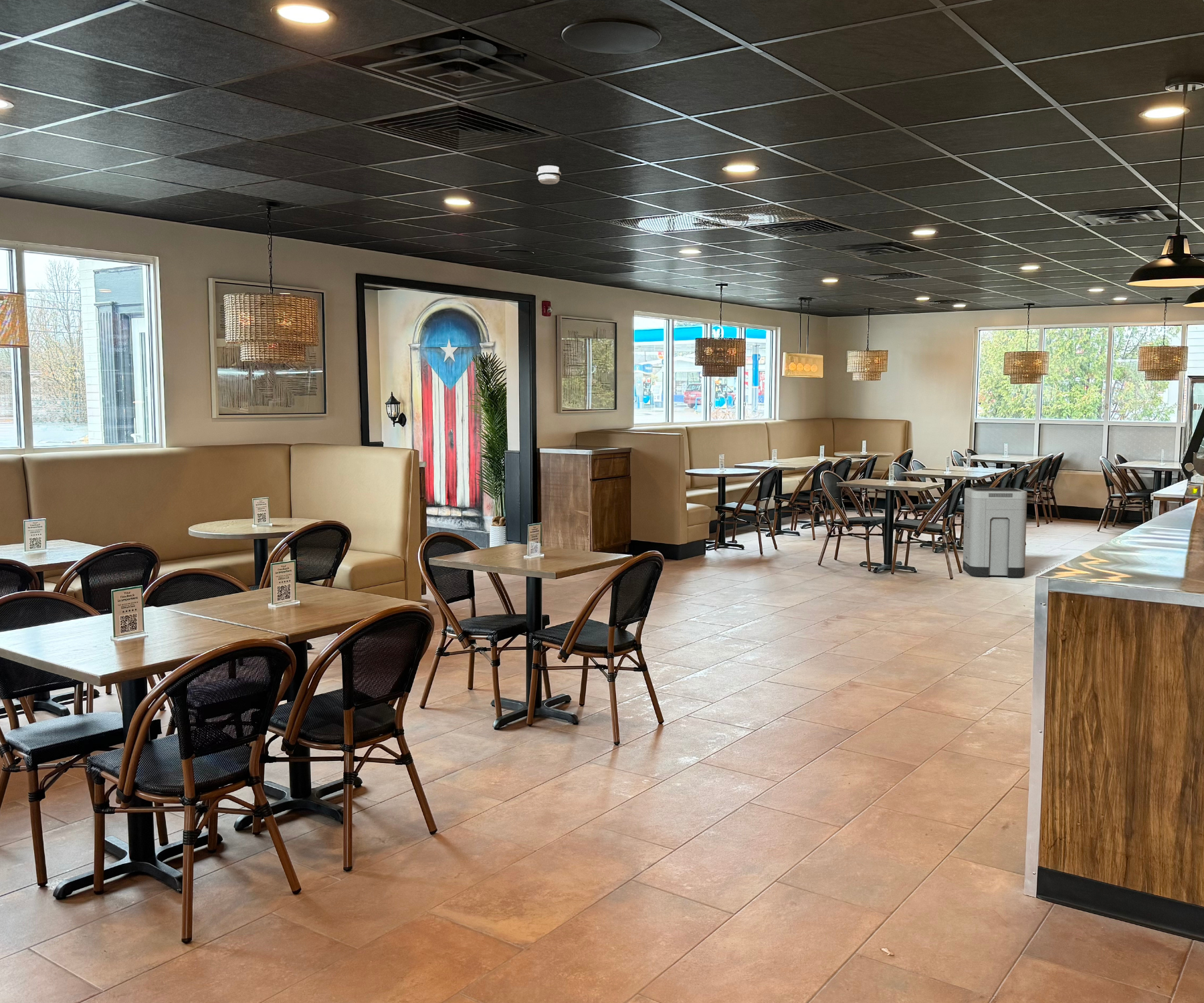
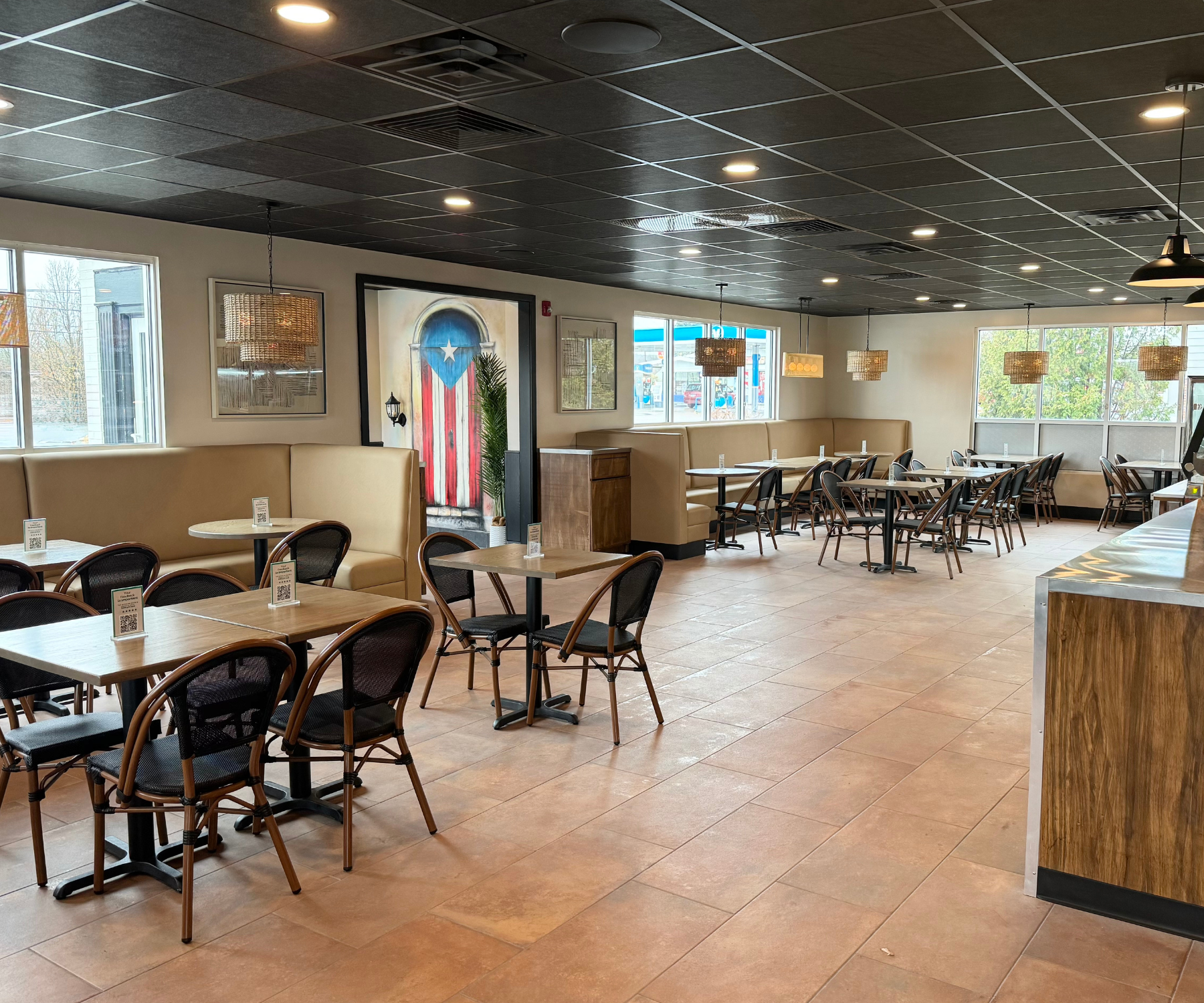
- trash can (994, 531)
- smoke detector (548, 175)
